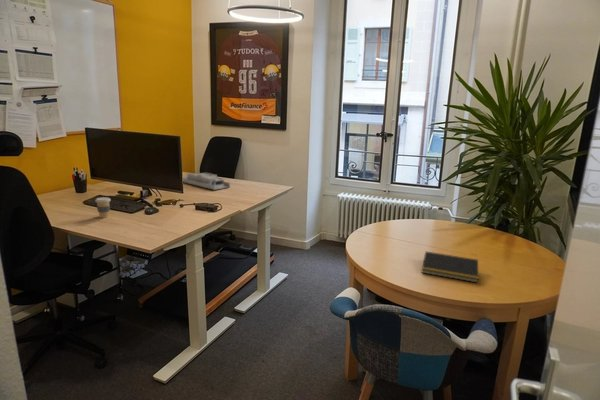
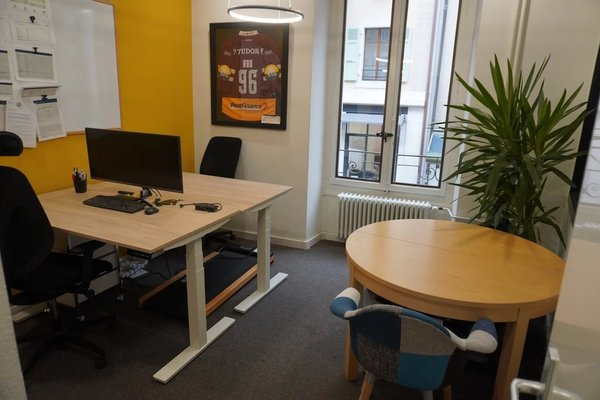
- desk organizer (204, 179)
- notepad (450, 266)
- coffee cup (103, 207)
